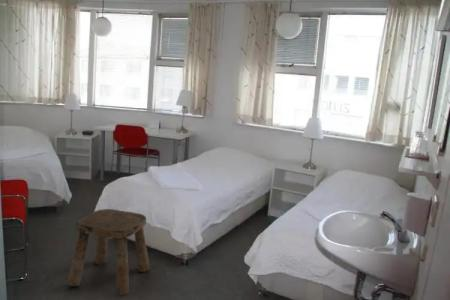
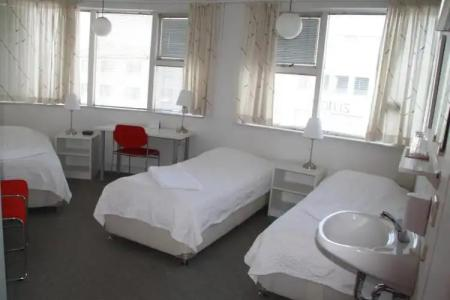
- stool (106, 248)
